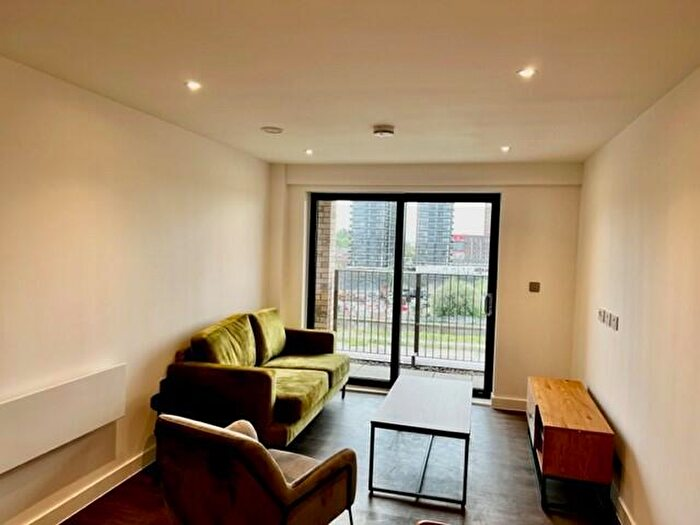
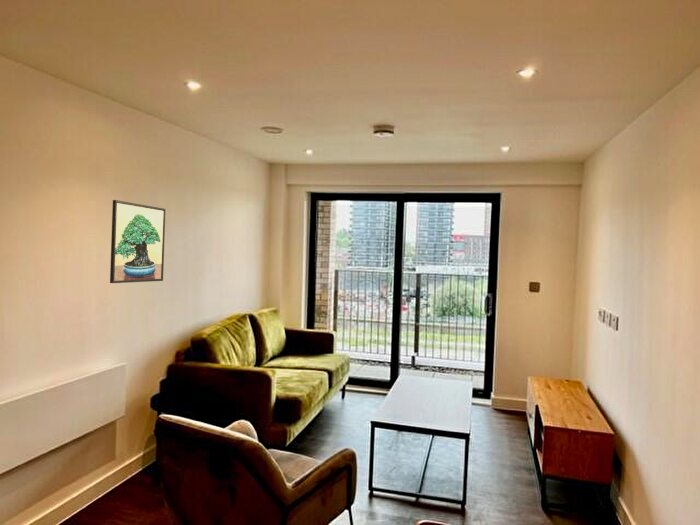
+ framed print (139, 243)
